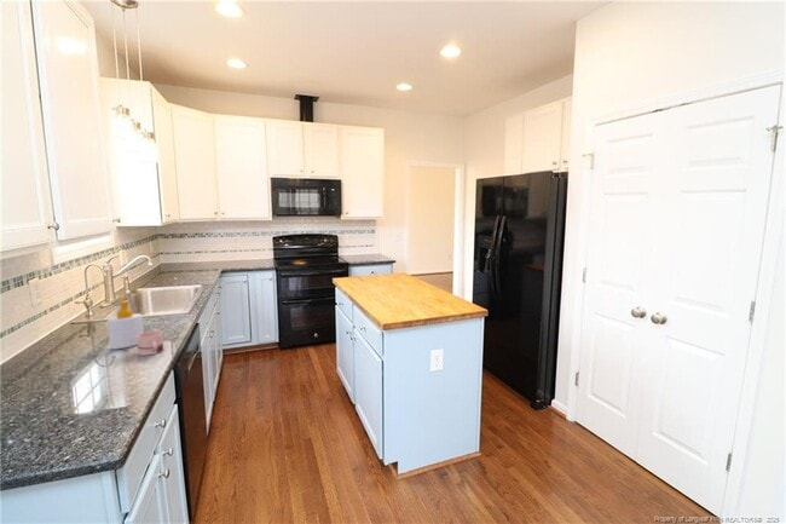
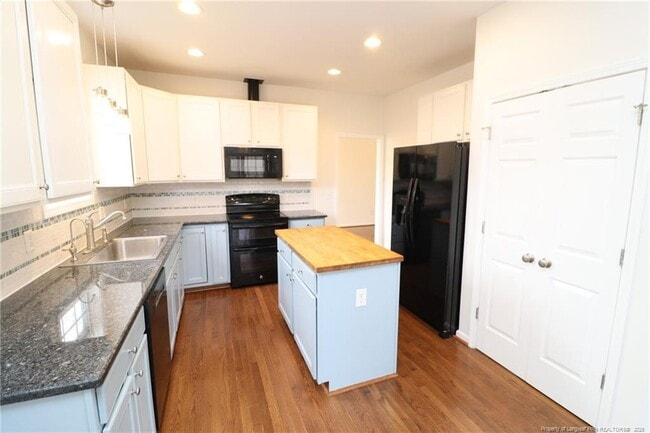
- mug (150, 342)
- soap bottle (125, 323)
